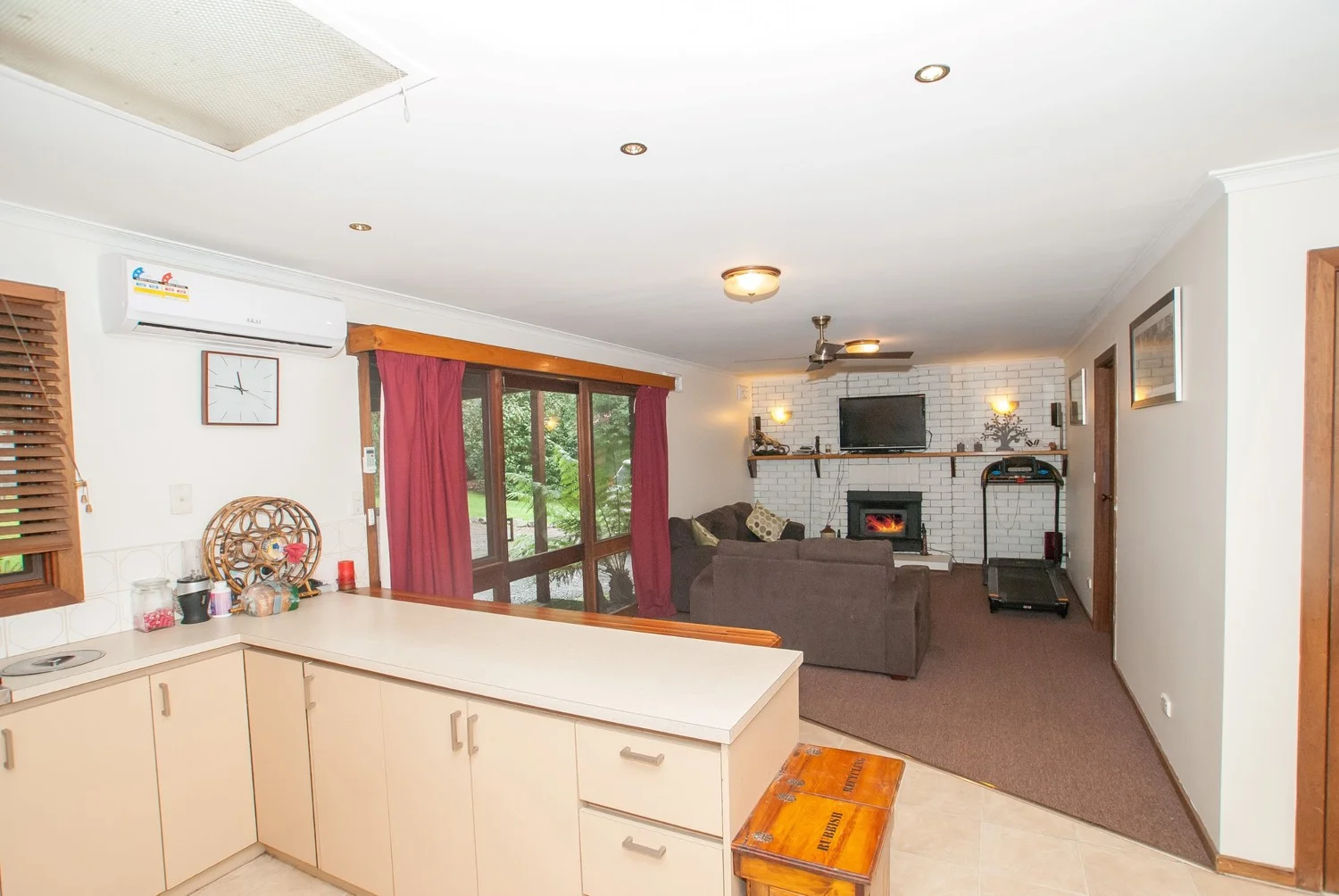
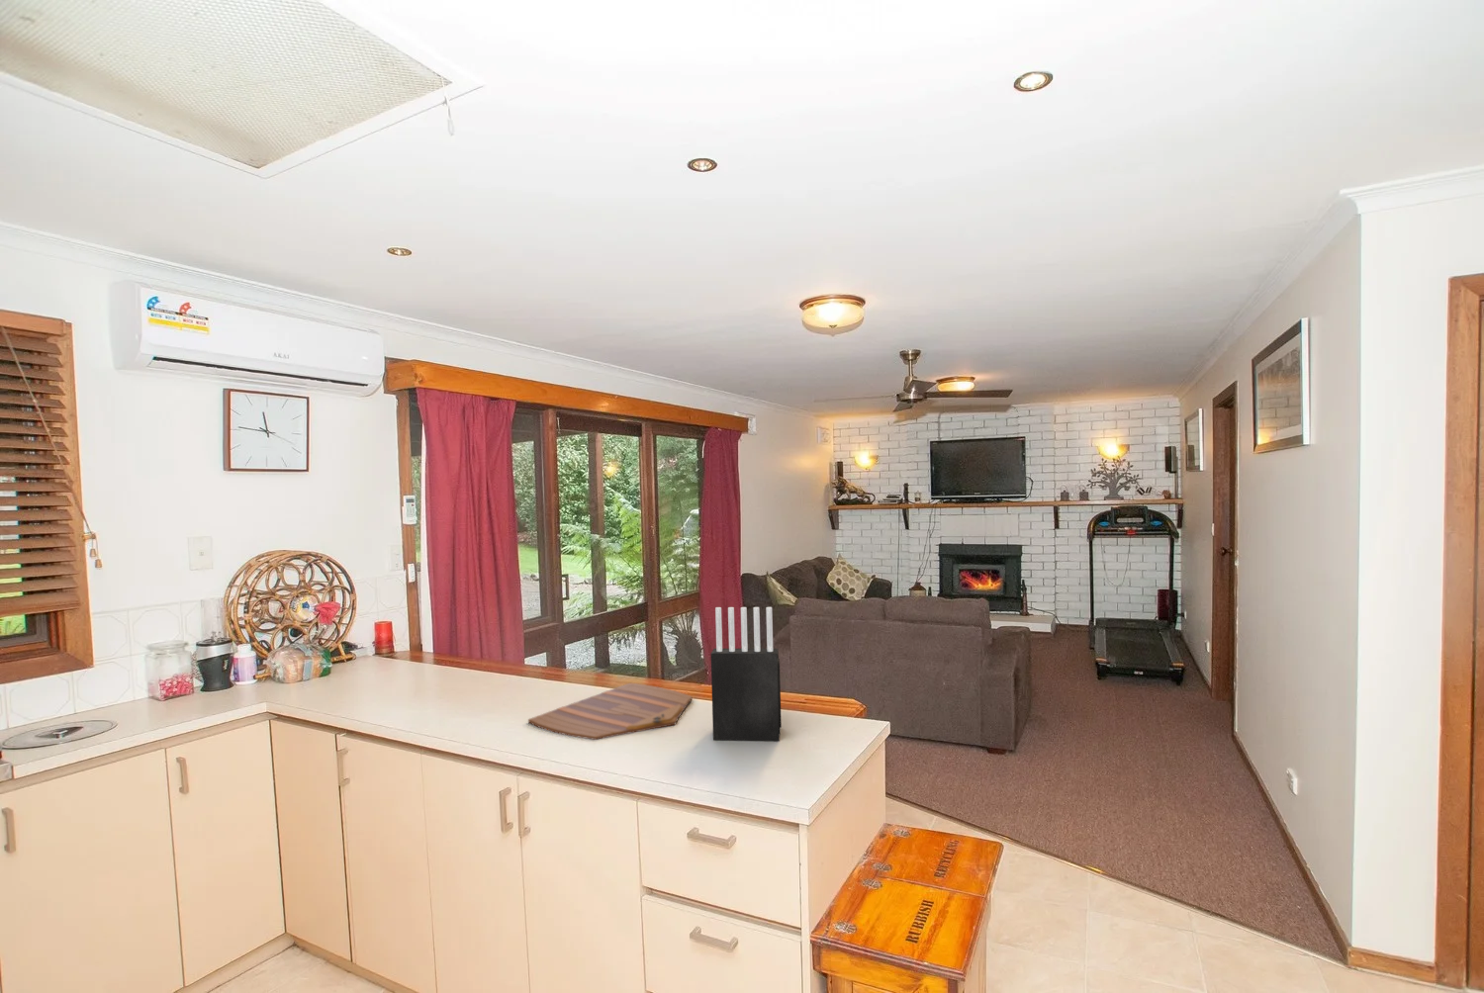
+ cutting board (626, 709)
+ knife block (746, 668)
